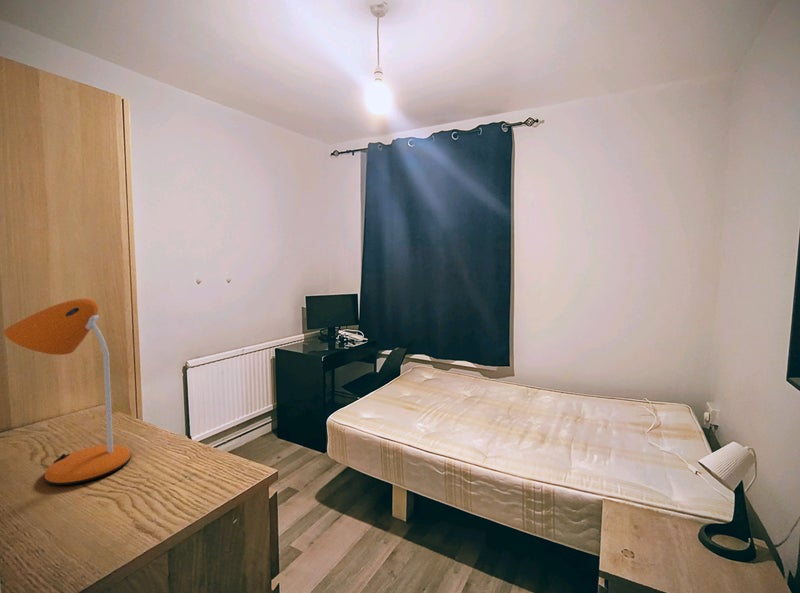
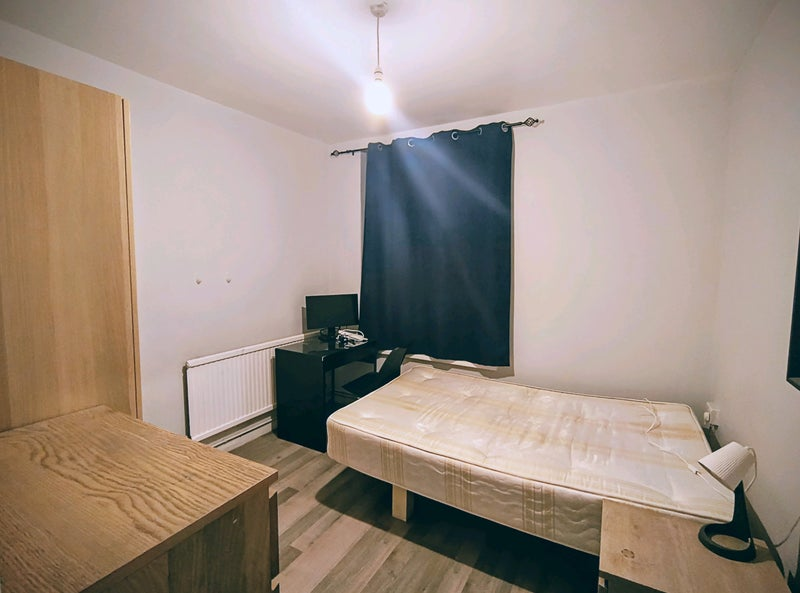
- desk lamp (63, 354)
